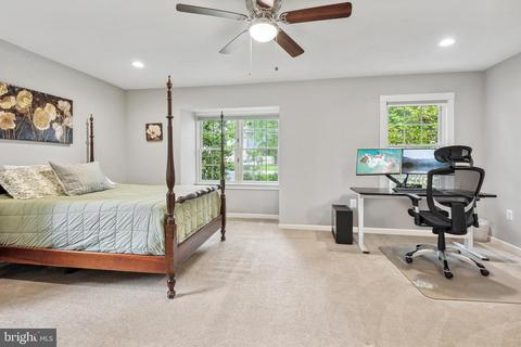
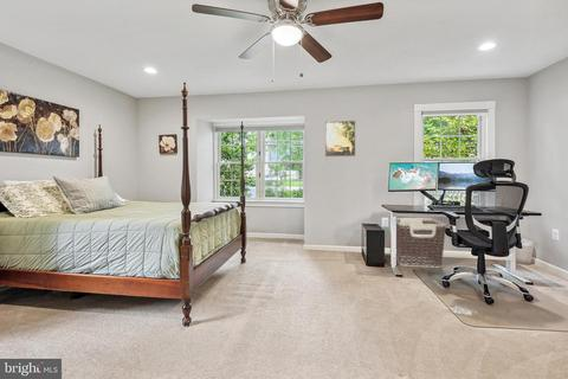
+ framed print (340, 139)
+ clothes hamper (415, 240)
